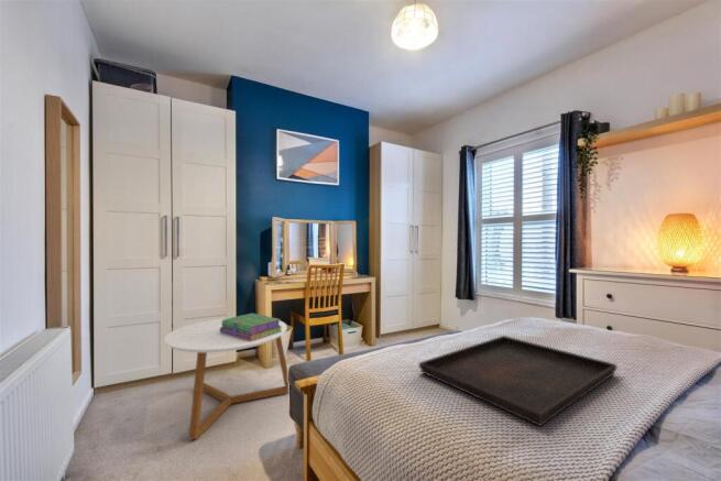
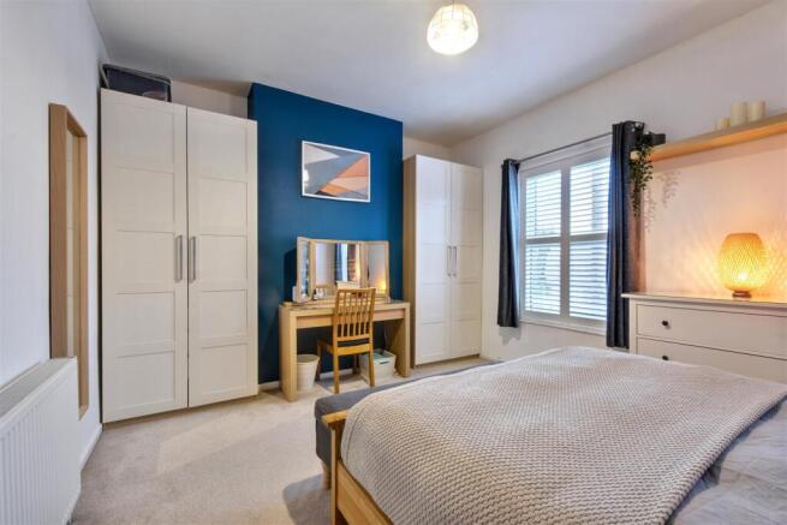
- stack of books (251, 325)
- serving tray (516, 368)
- coffee table (222, 351)
